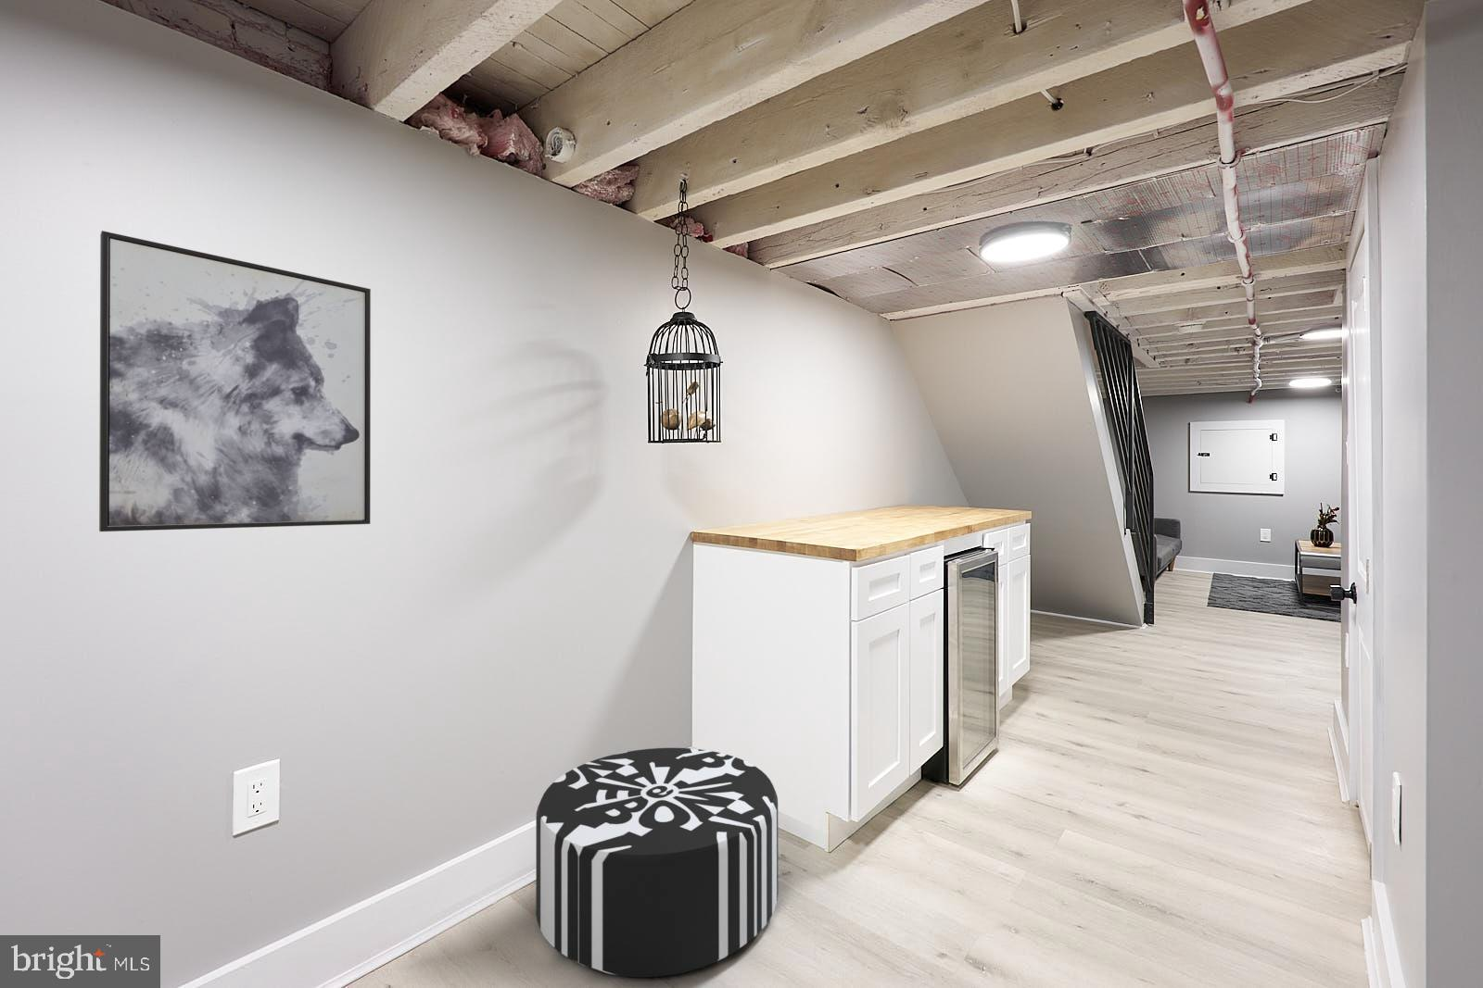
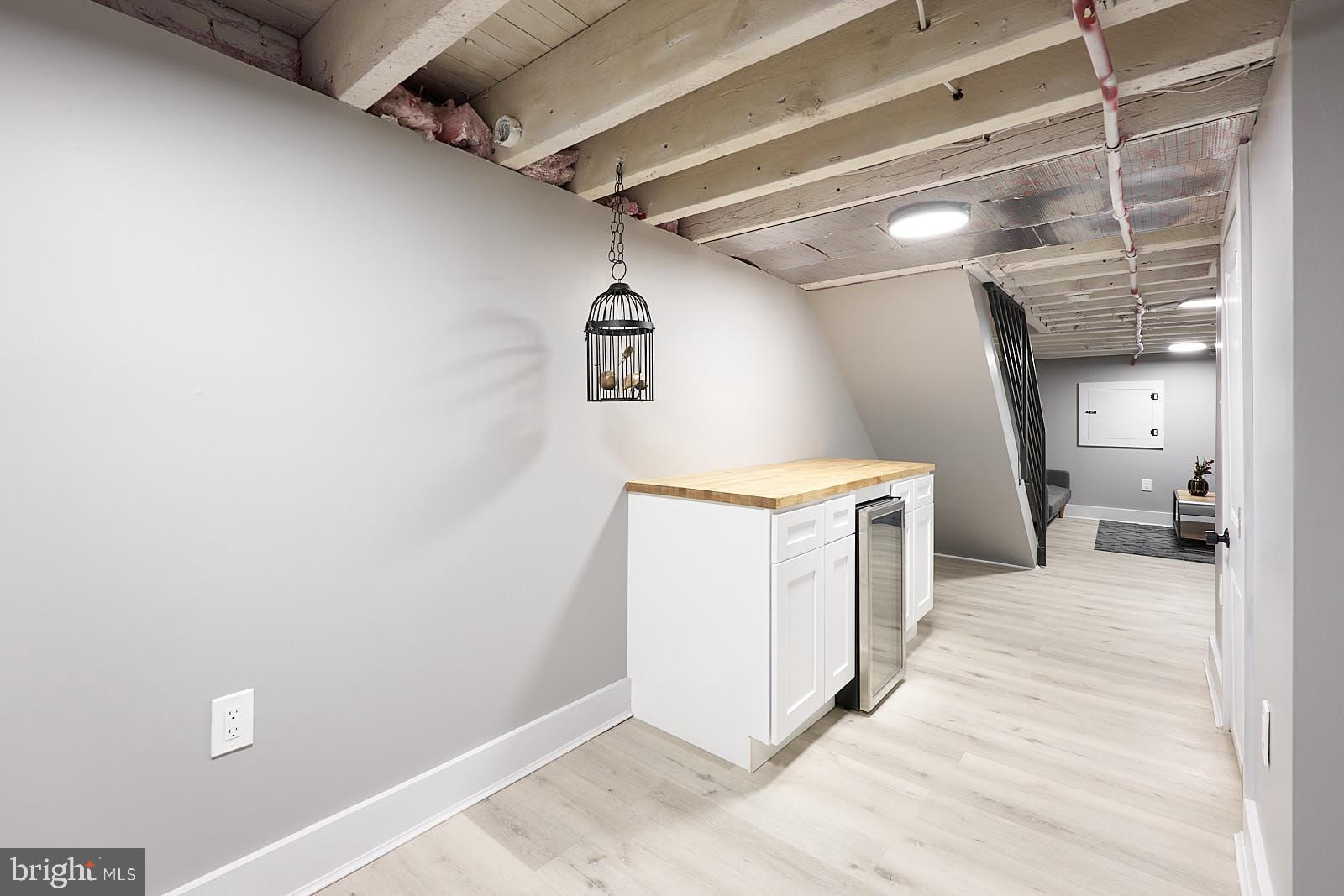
- pouf (659, 844)
- wall art (250, 396)
